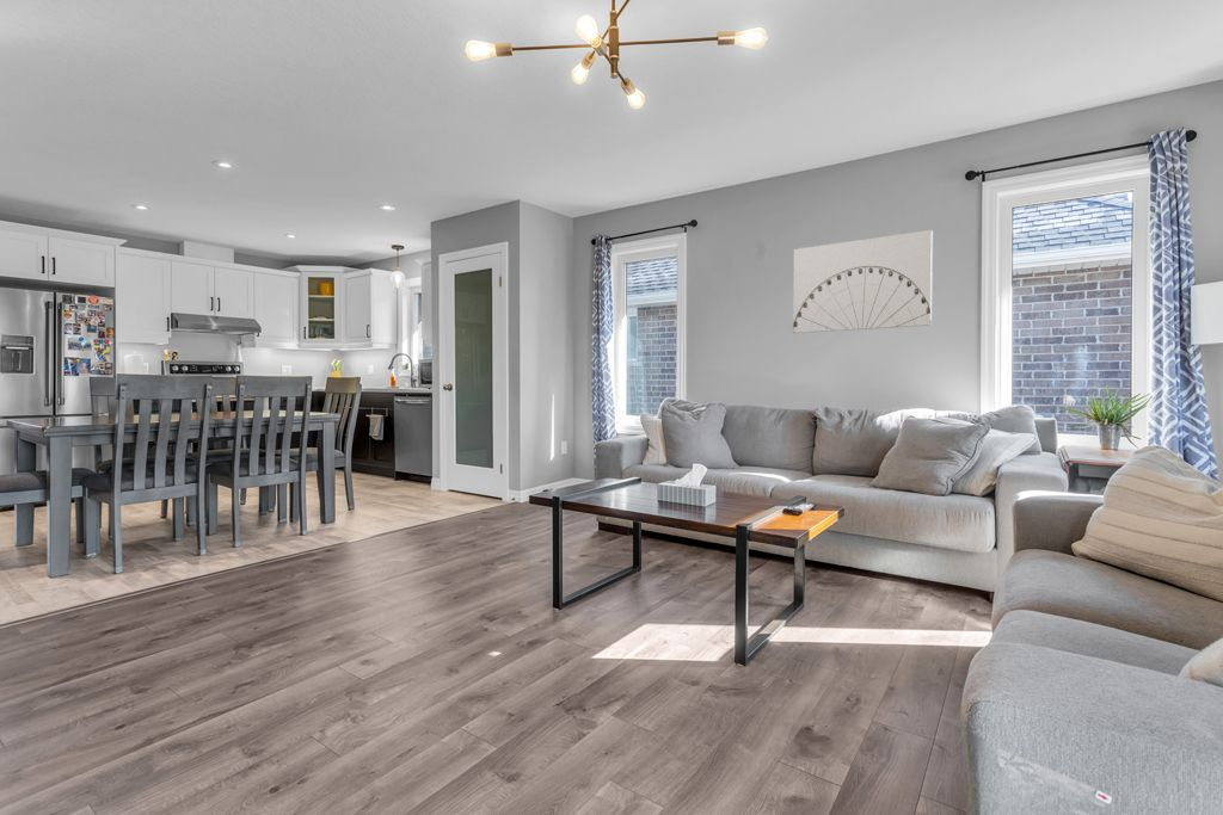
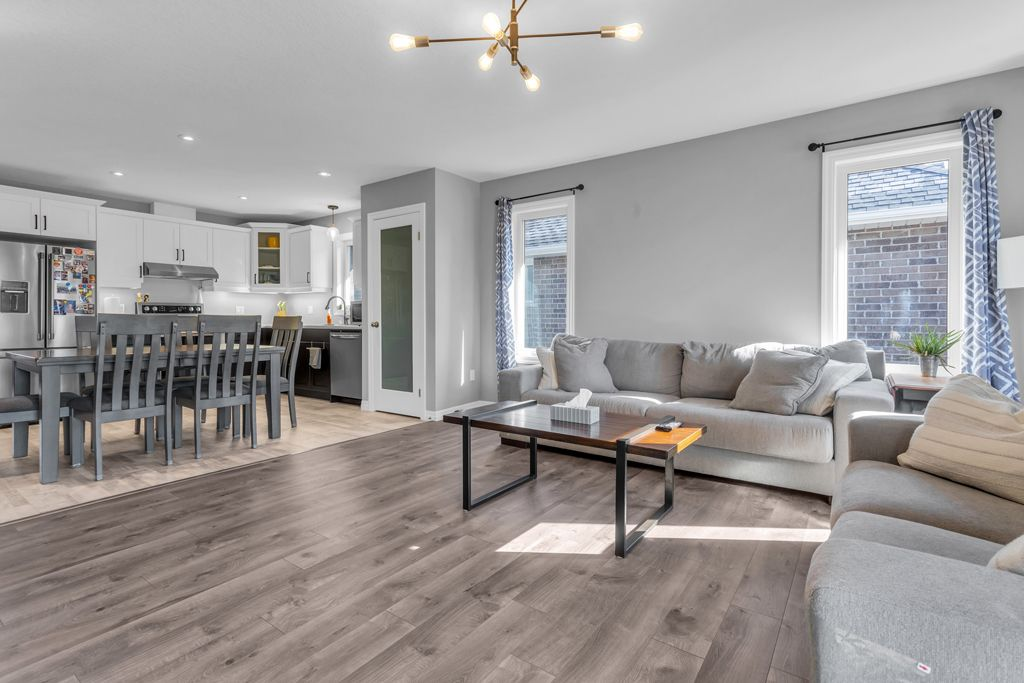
- wall art (858, 284)
